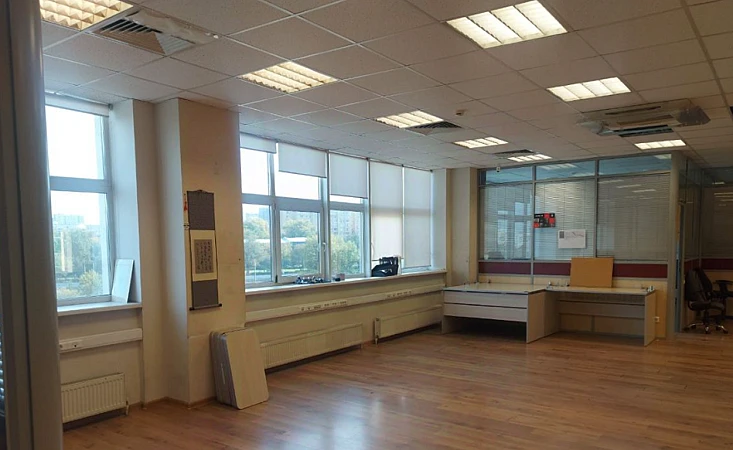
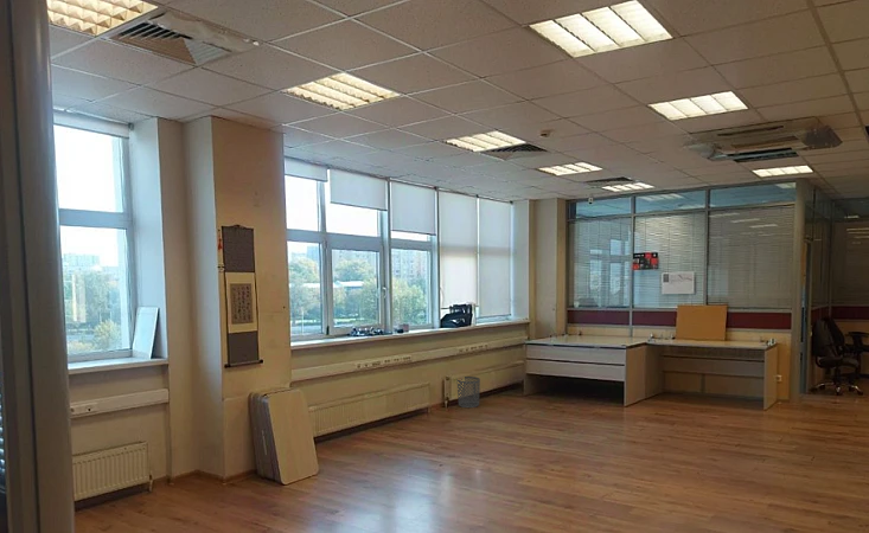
+ waste bin (468, 392)
